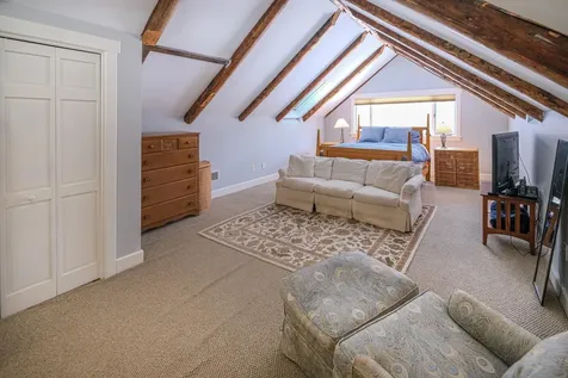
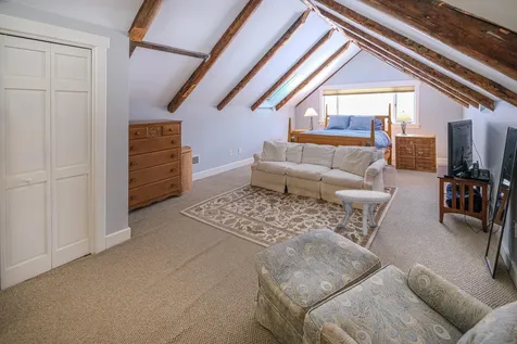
+ side table (363, 211)
